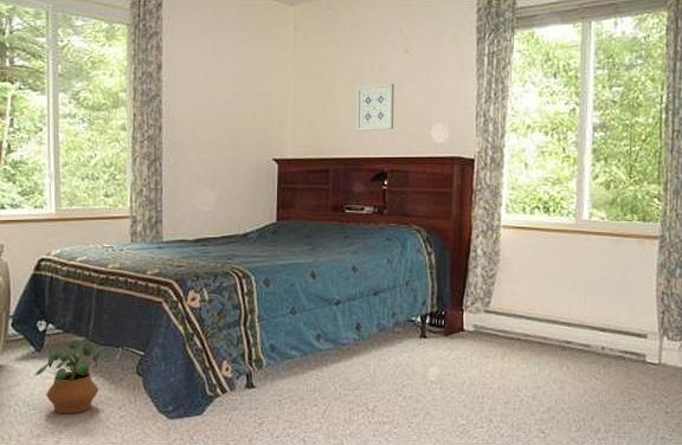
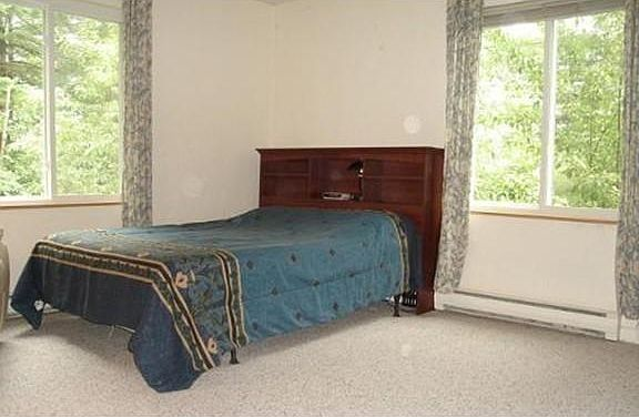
- wall art (374, 108)
- potted plant (66, 376)
